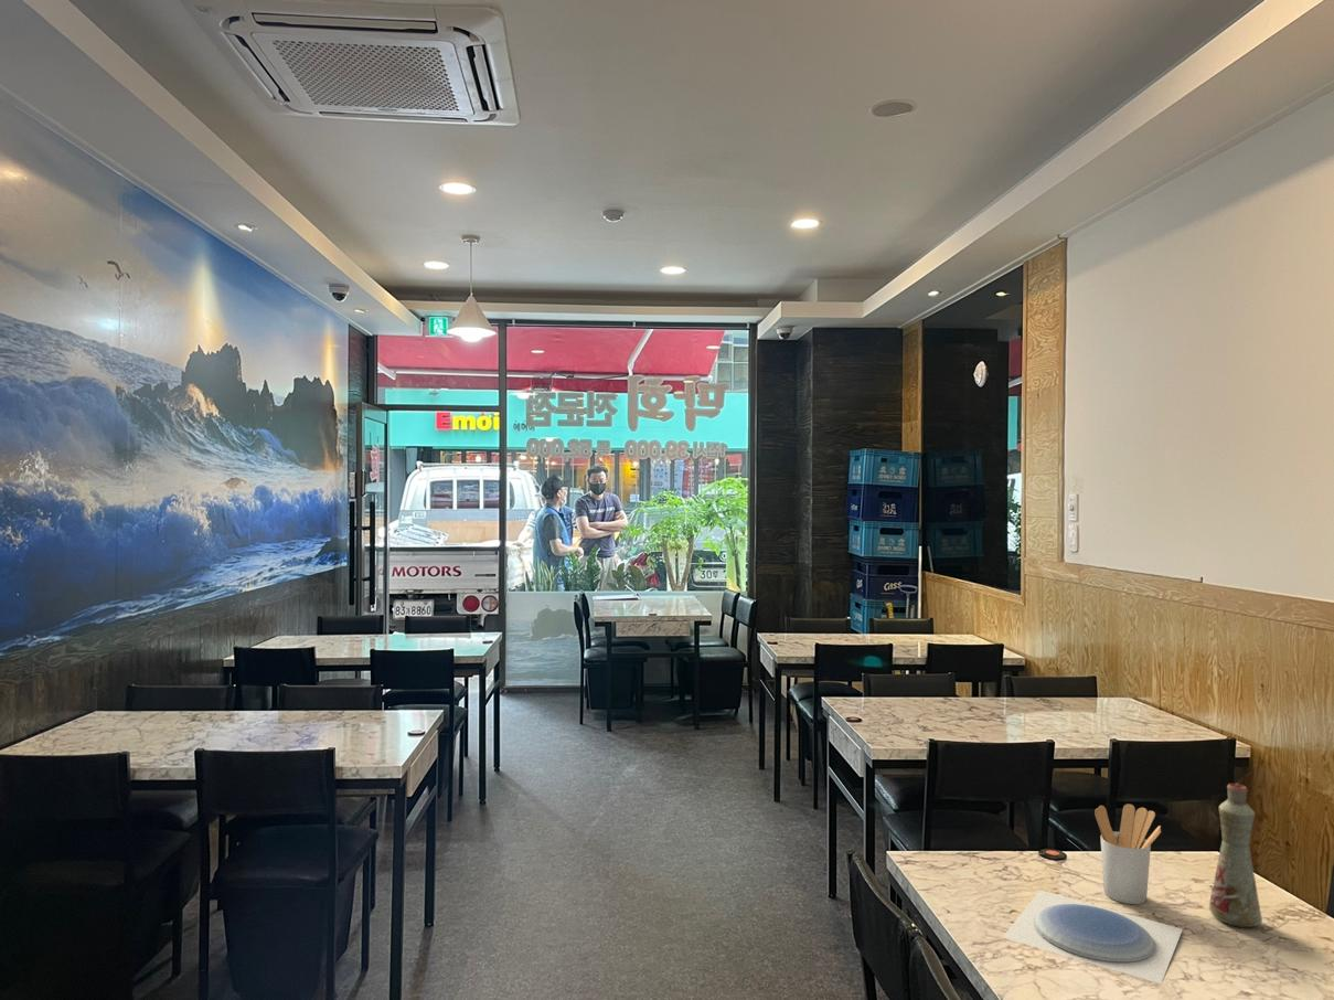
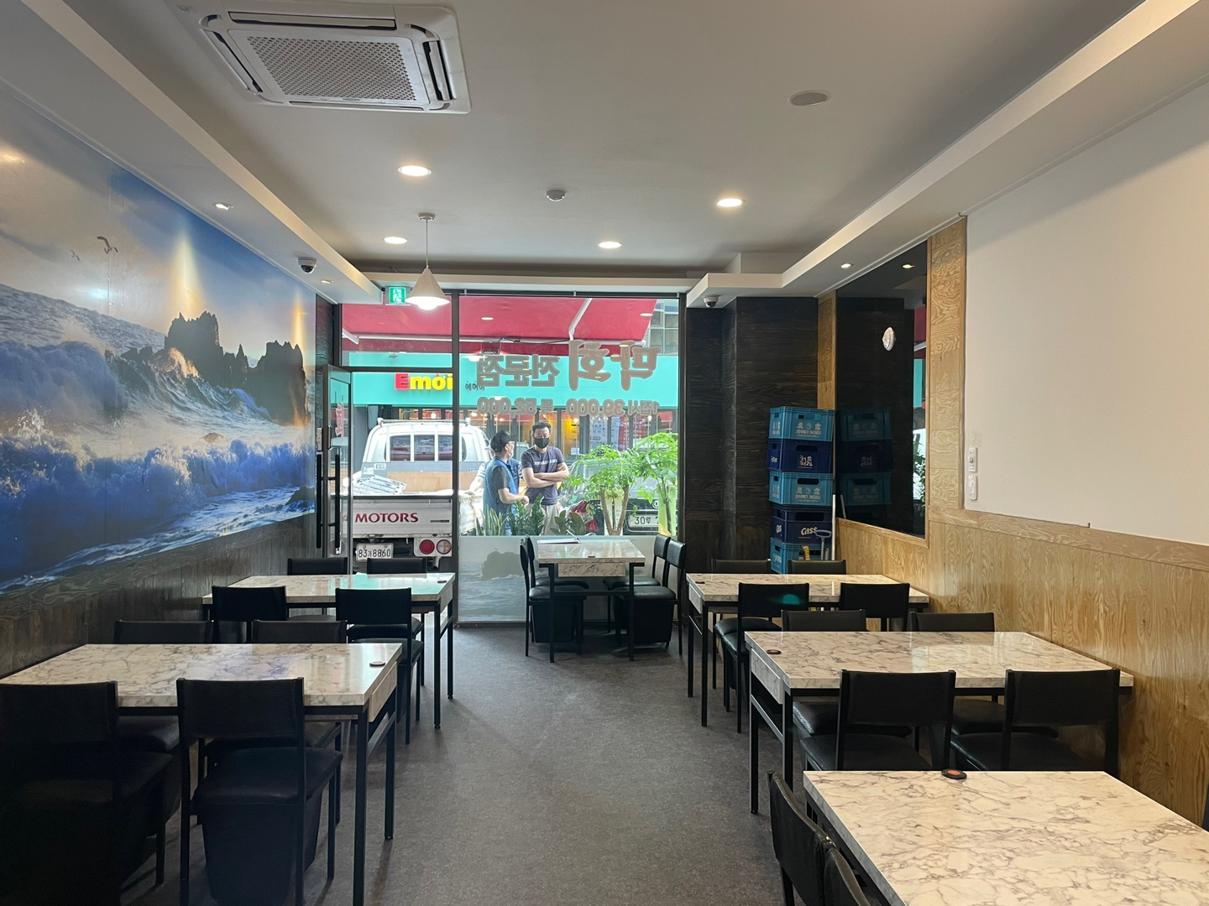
- plate (1092, 926)
- utensil holder (1129, 851)
- bottle (1235, 851)
